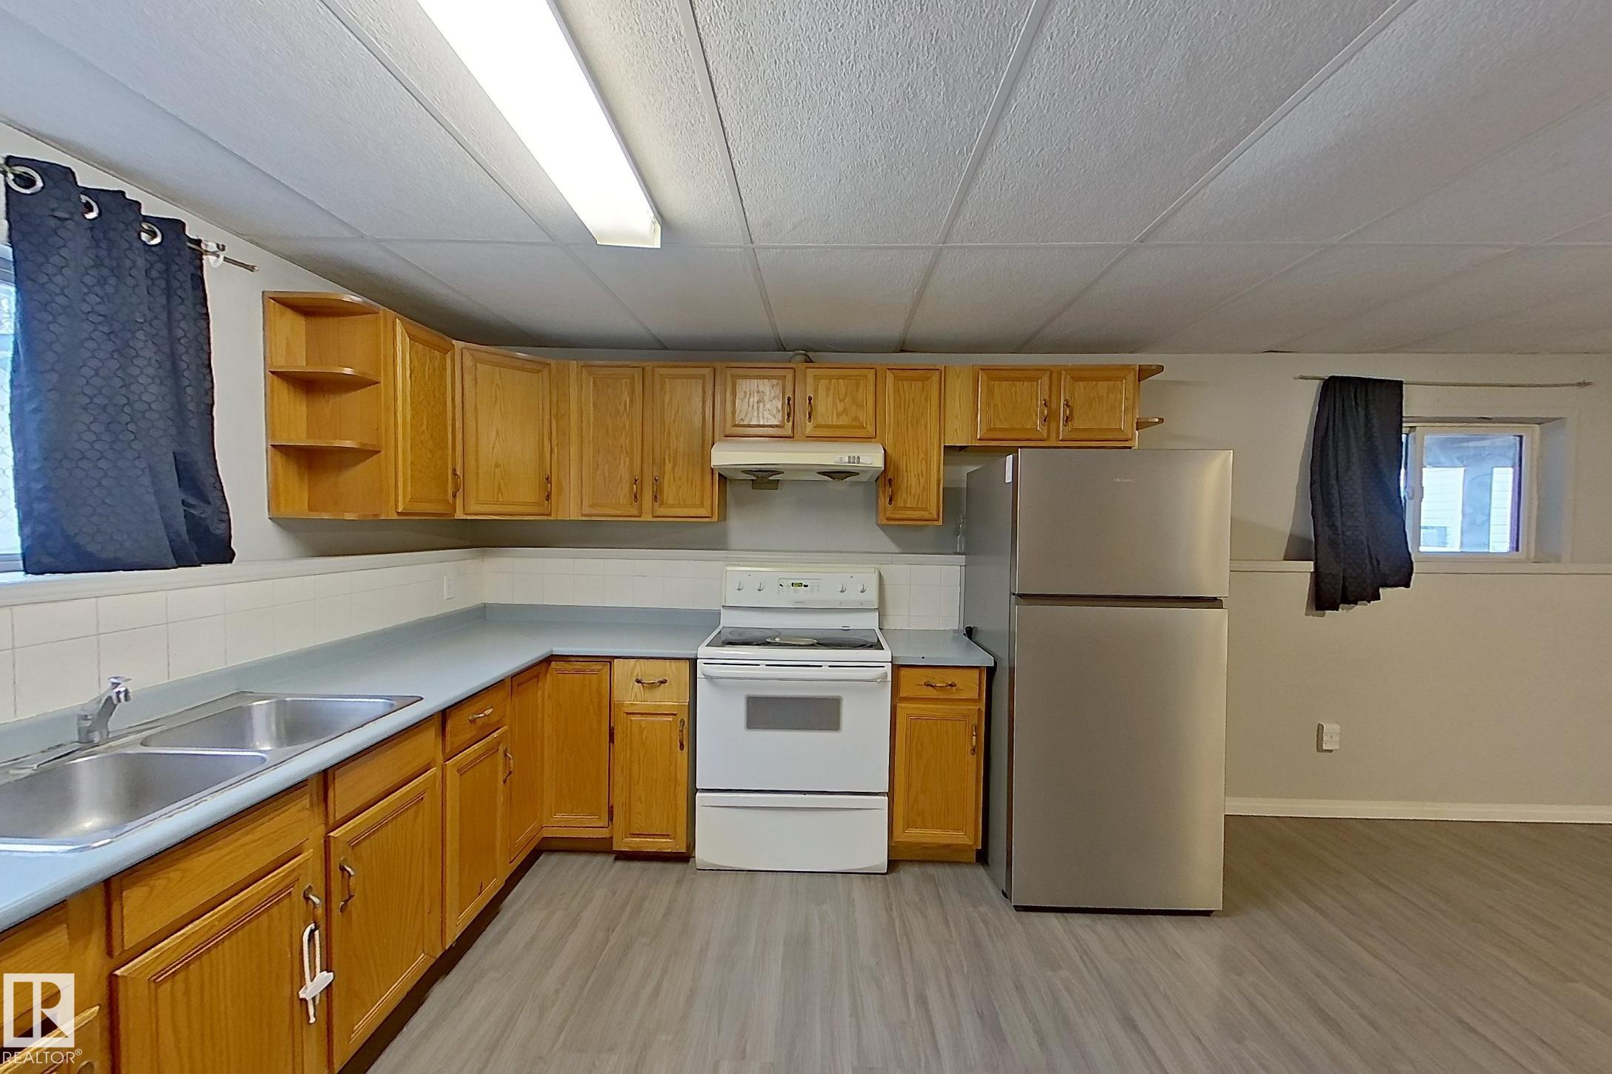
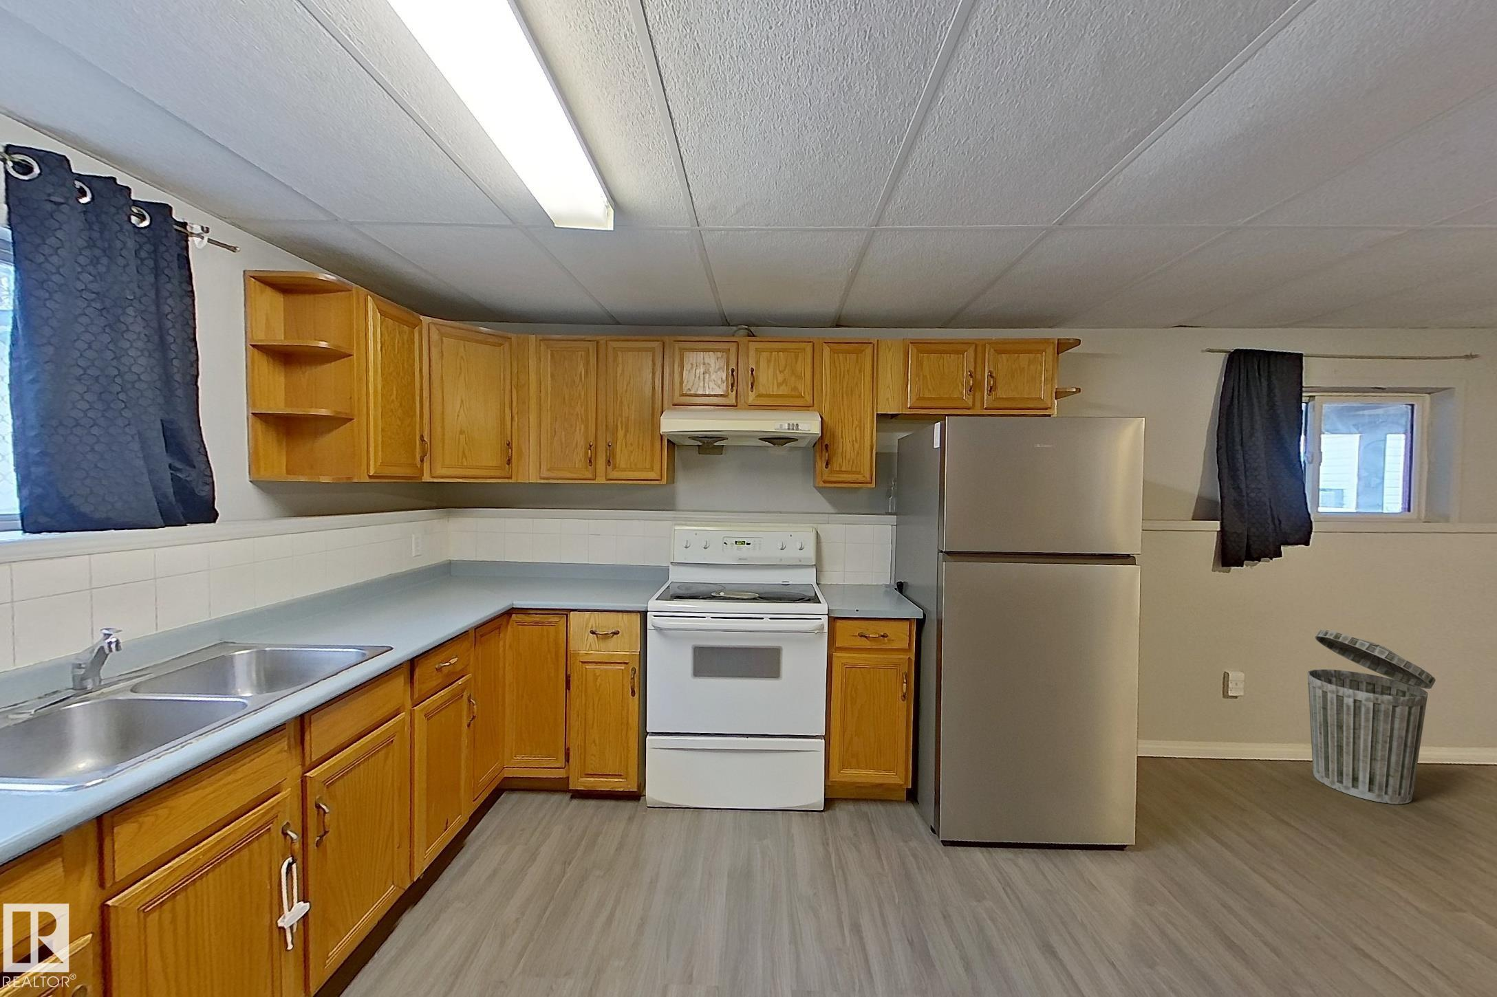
+ trash can (1365, 709)
